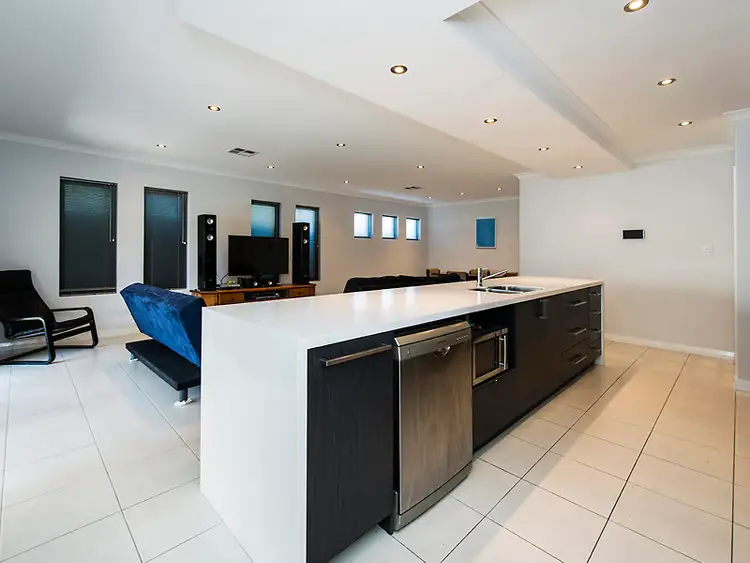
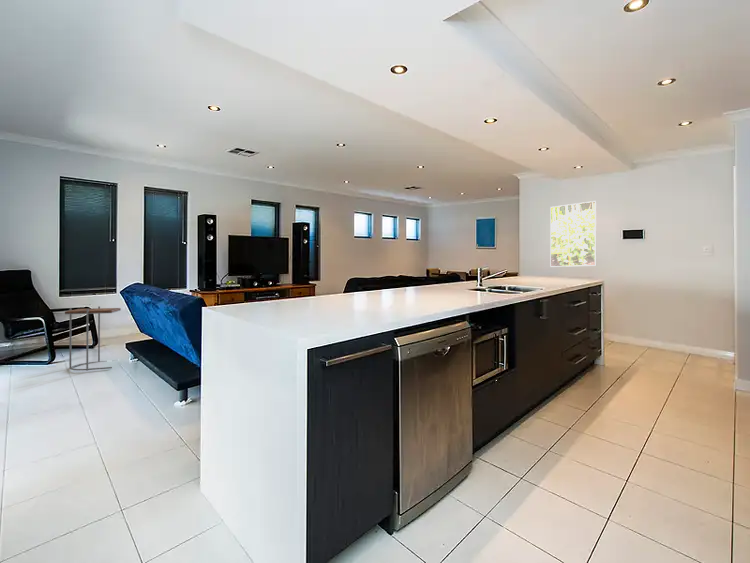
+ side table (98, 336)
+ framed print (572, 235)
